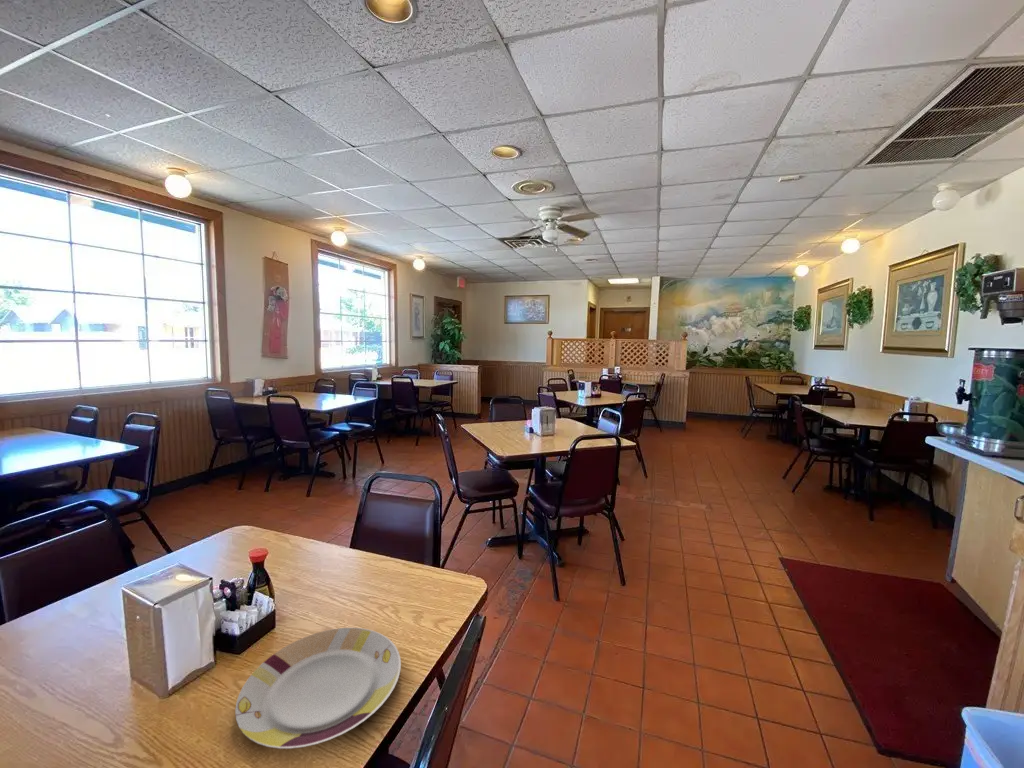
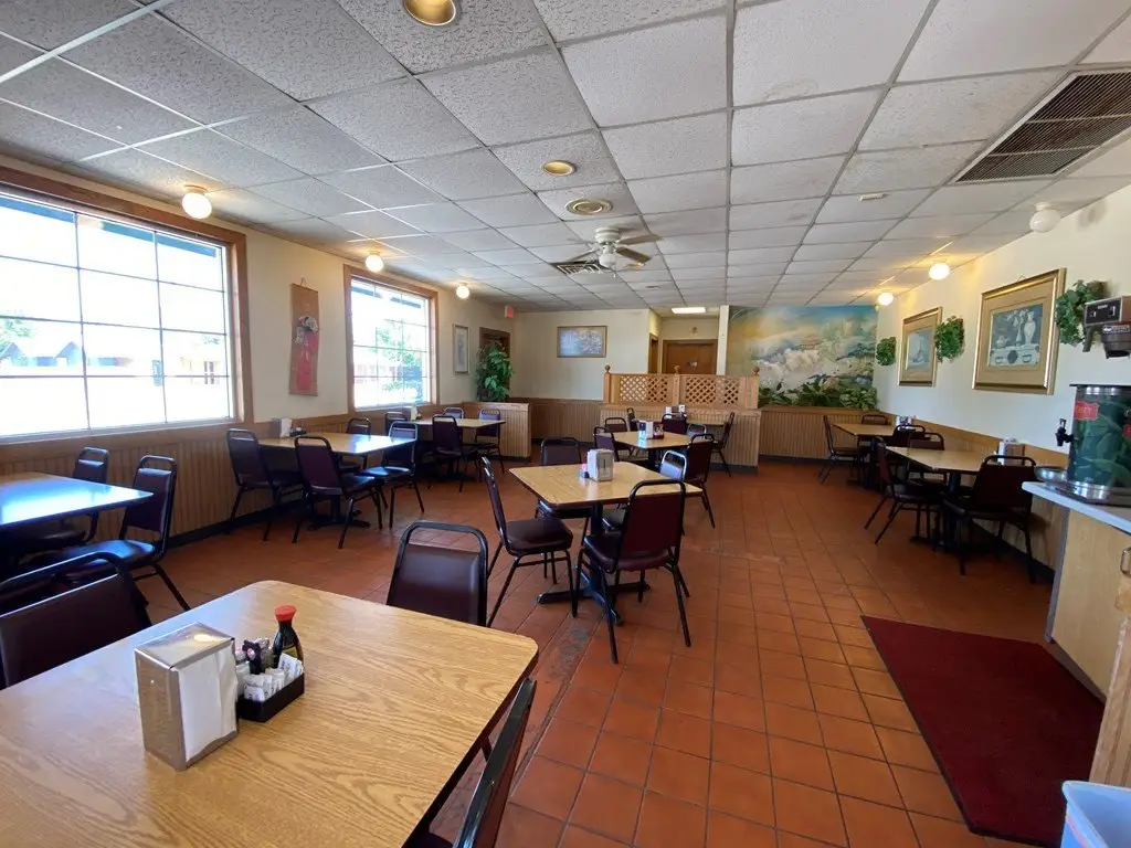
- plate (324, 682)
